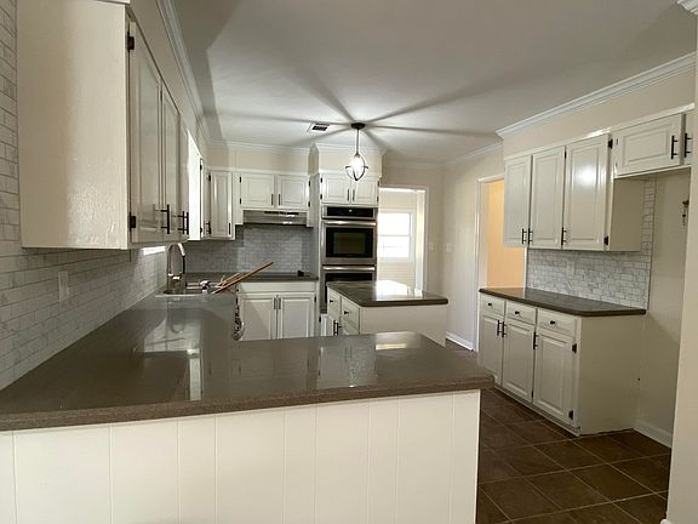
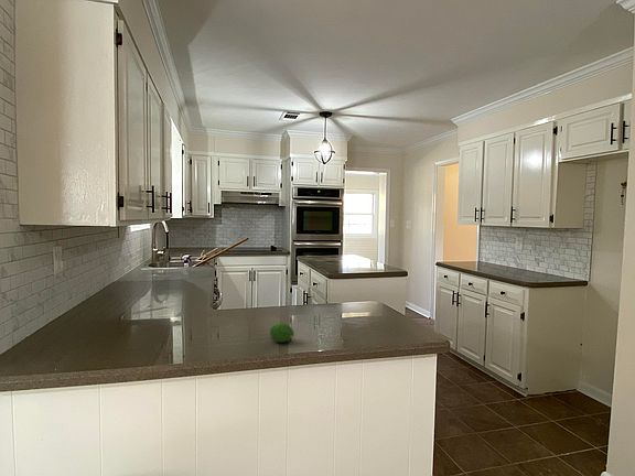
+ fruit (281, 332)
